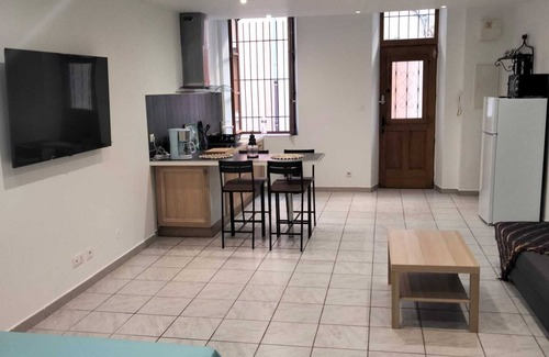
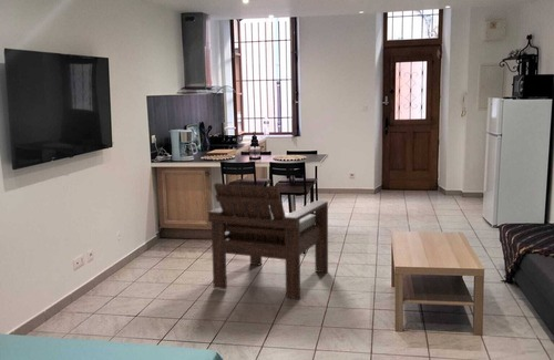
+ chair (268, 230)
